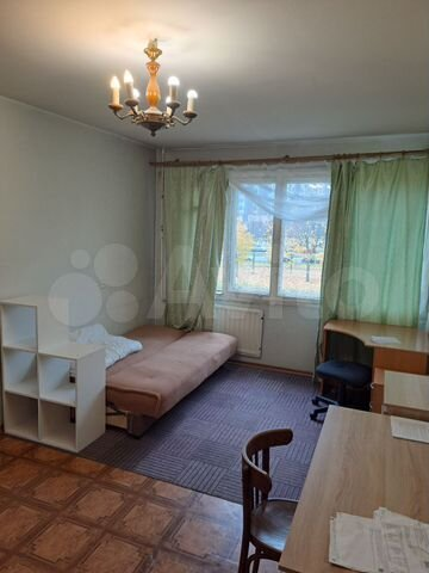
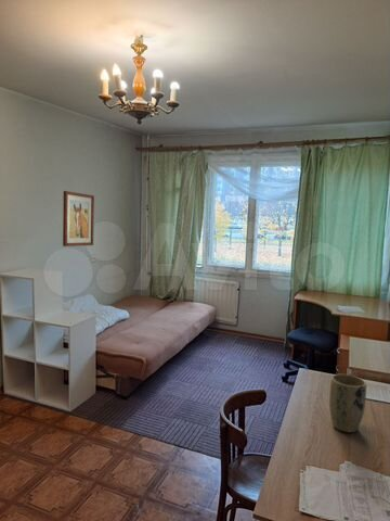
+ wall art (79, 219)
+ plant pot (347, 403)
